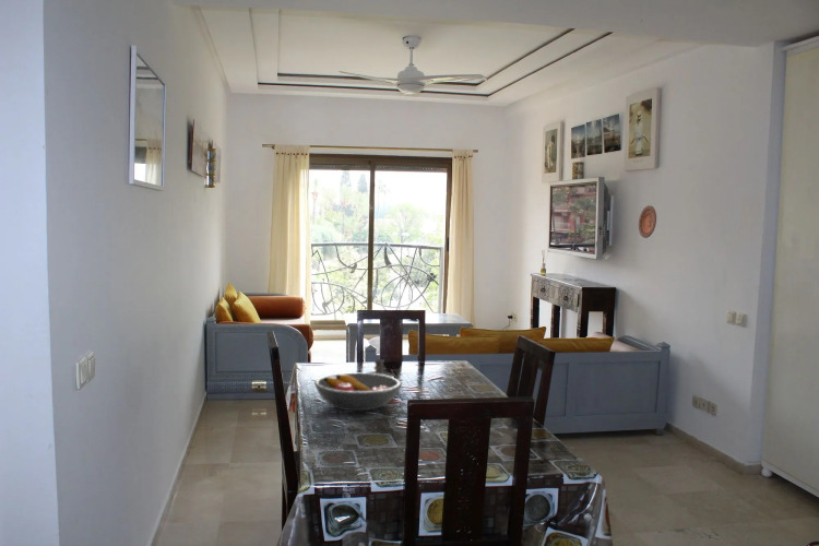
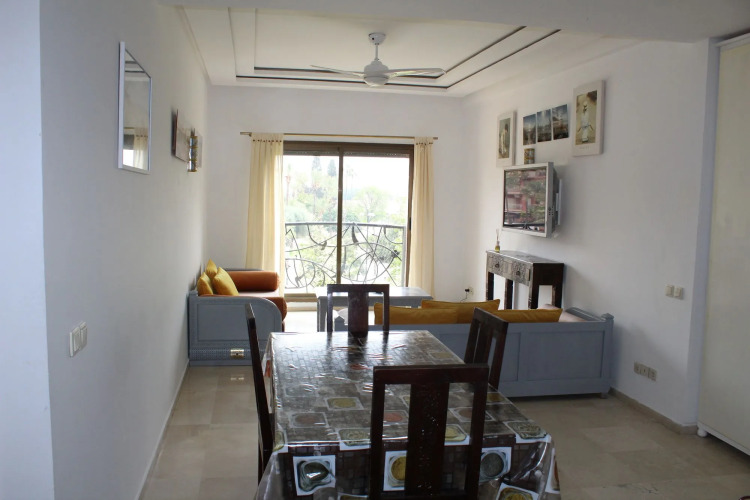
- decorative plate (648, 222)
- candle holder (378, 370)
- fruit bowl (357, 391)
